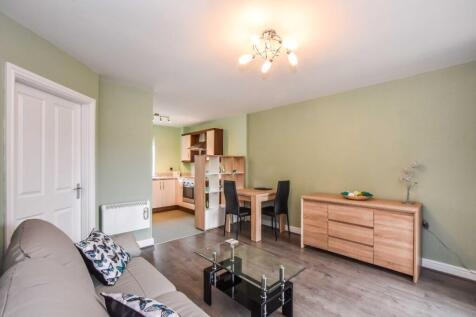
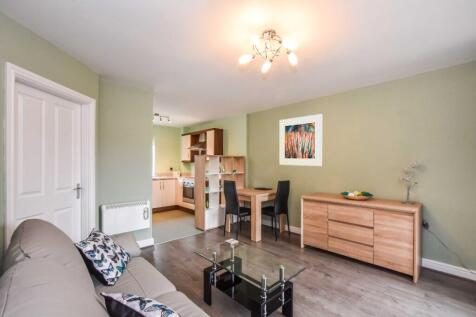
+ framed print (299, 141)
